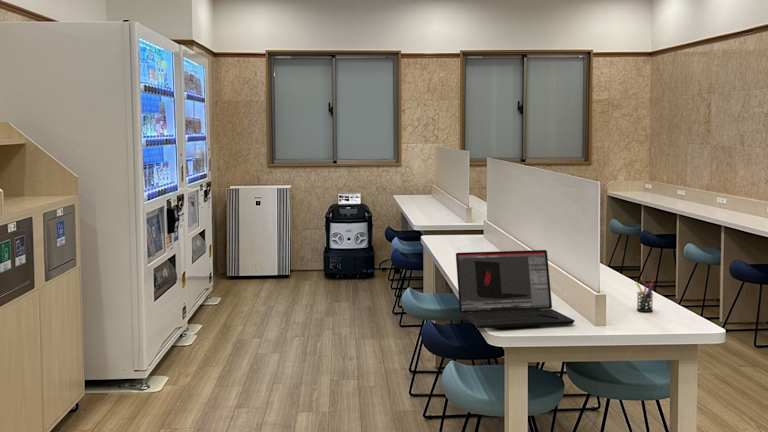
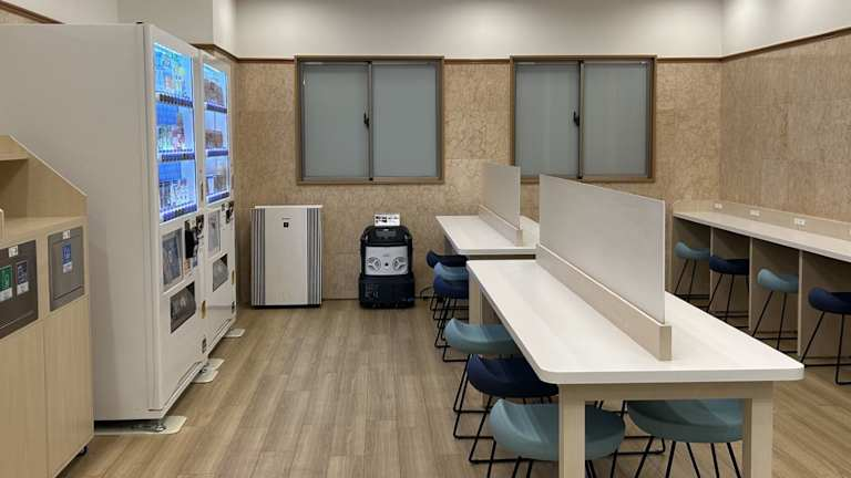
- pen holder (646, 295)
- laptop (513, 287)
